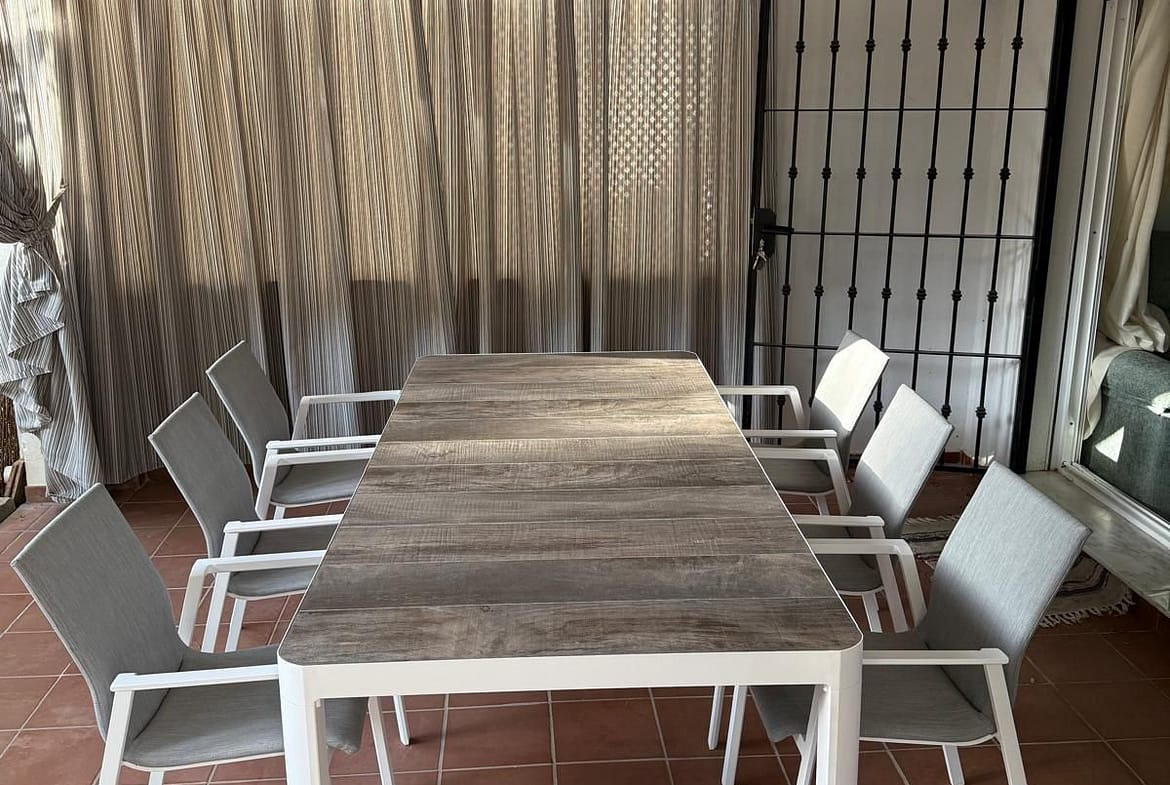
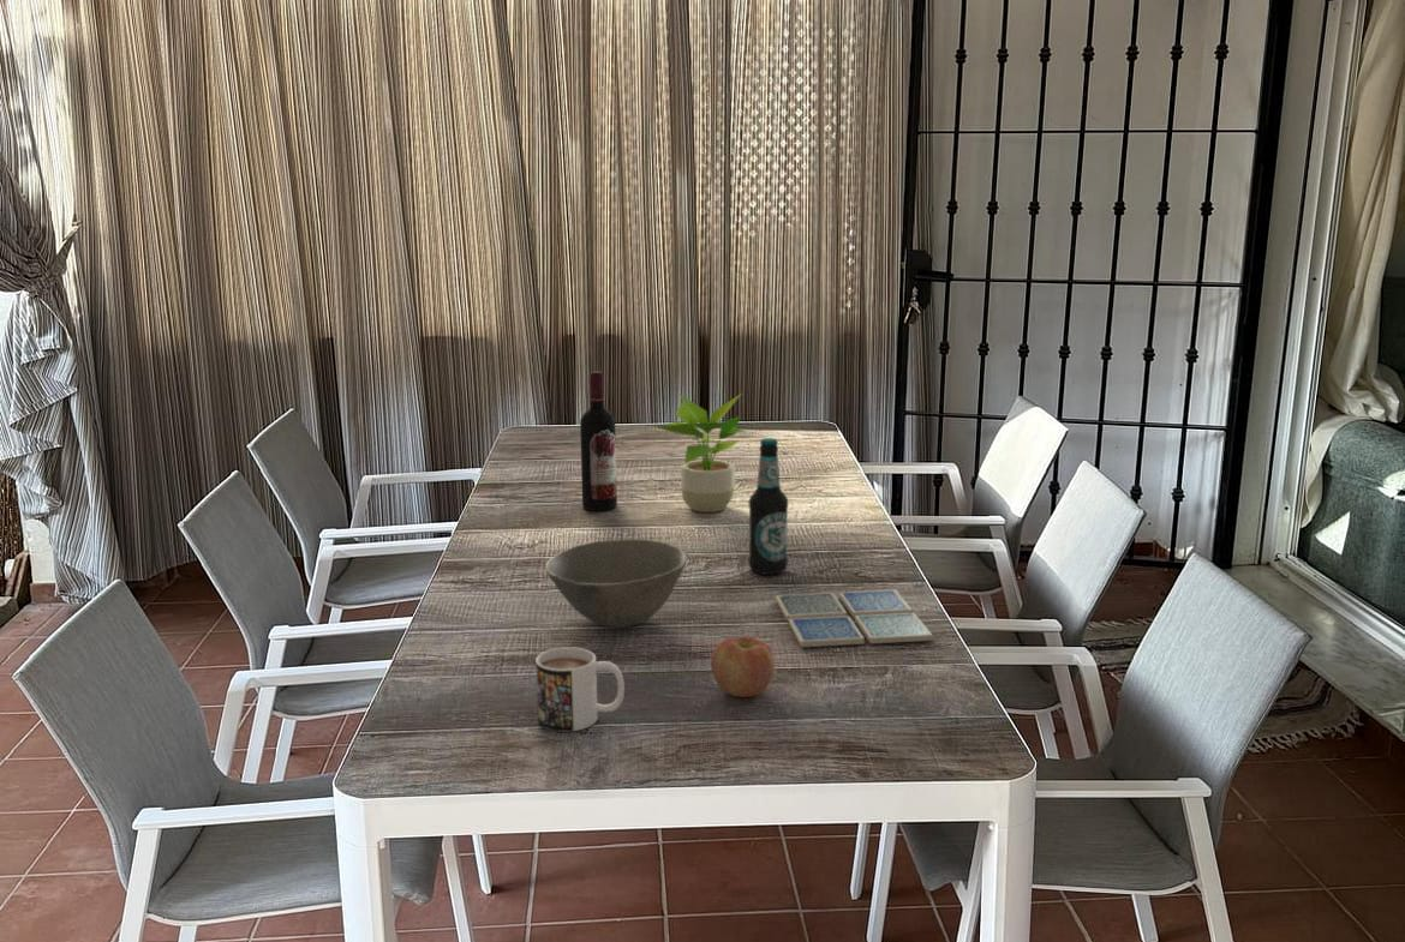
+ potted plant (698, 452)
+ apple (742, 666)
+ wine bottle (598, 439)
+ drink coaster (851, 616)
+ bowl (616, 589)
+ mug (580, 688)
+ bottle (767, 505)
